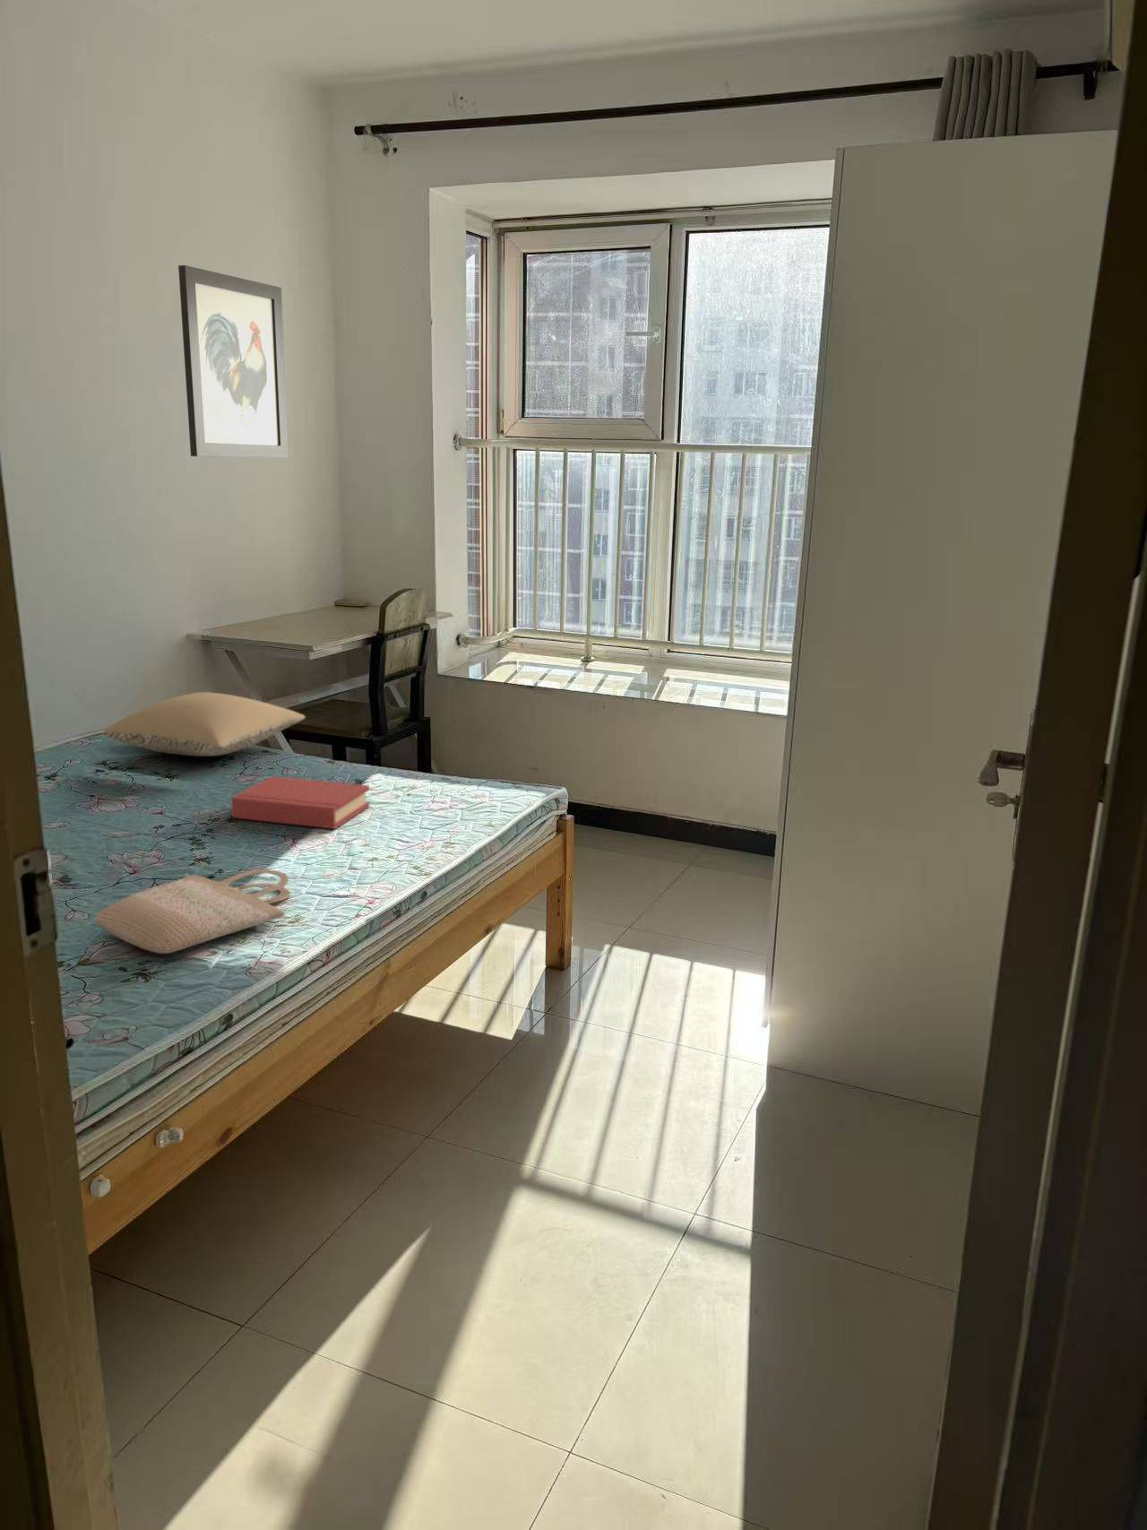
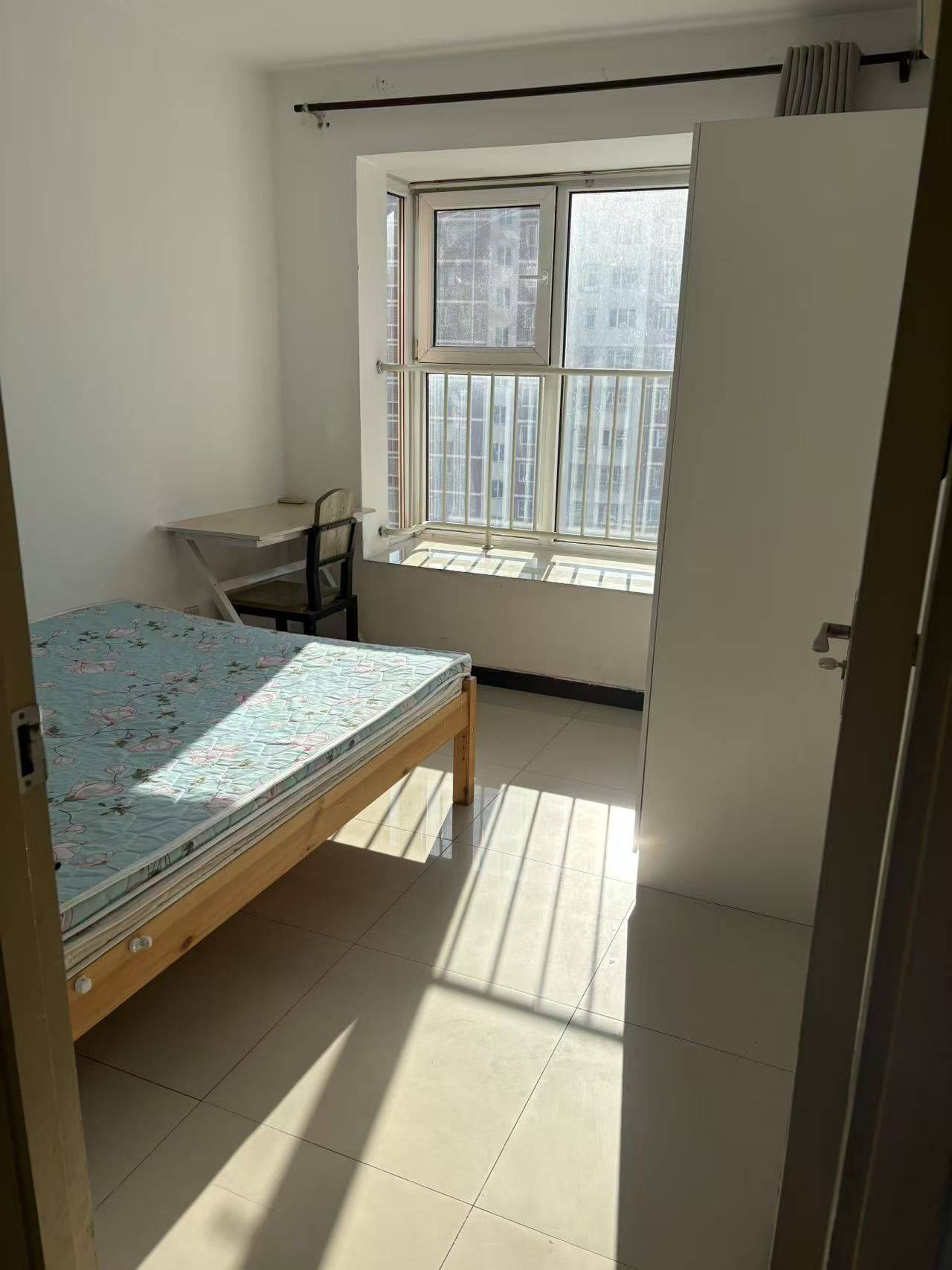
- wall art (237, 369)
- shopping bag (212, 901)
- pillow (208, 724)
- hardback book (302, 801)
